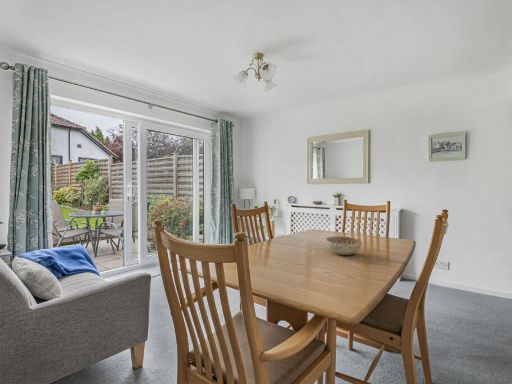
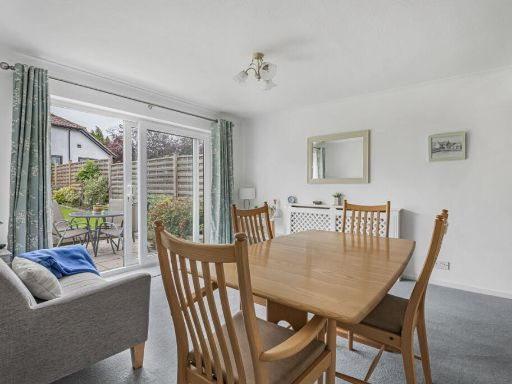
- decorative bowl (343, 246)
